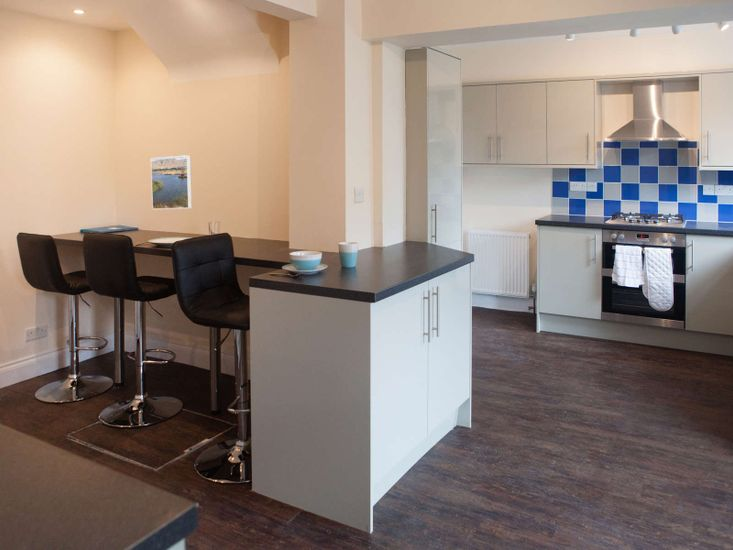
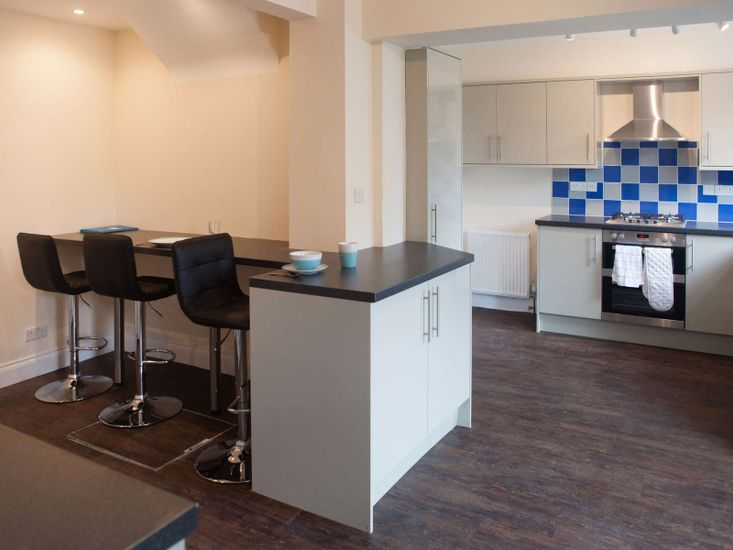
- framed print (171, 183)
